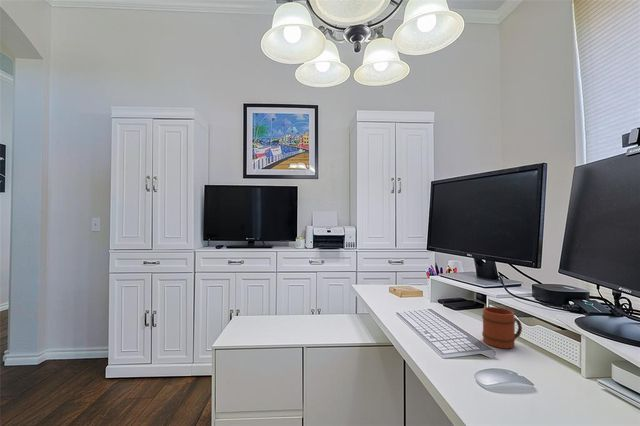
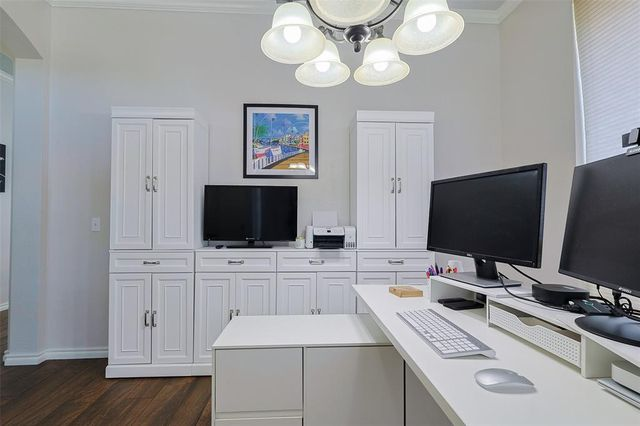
- mug (502, 326)
